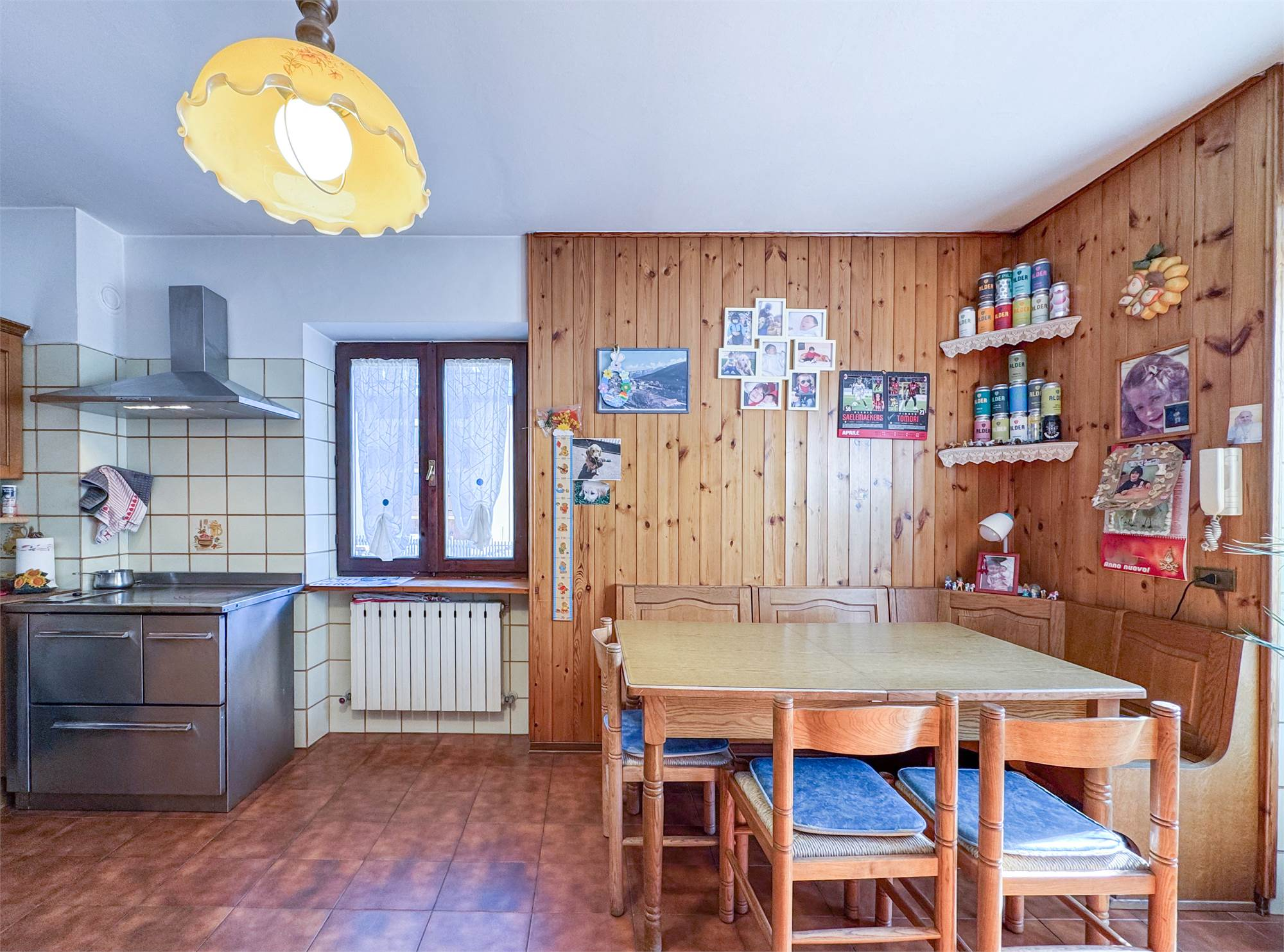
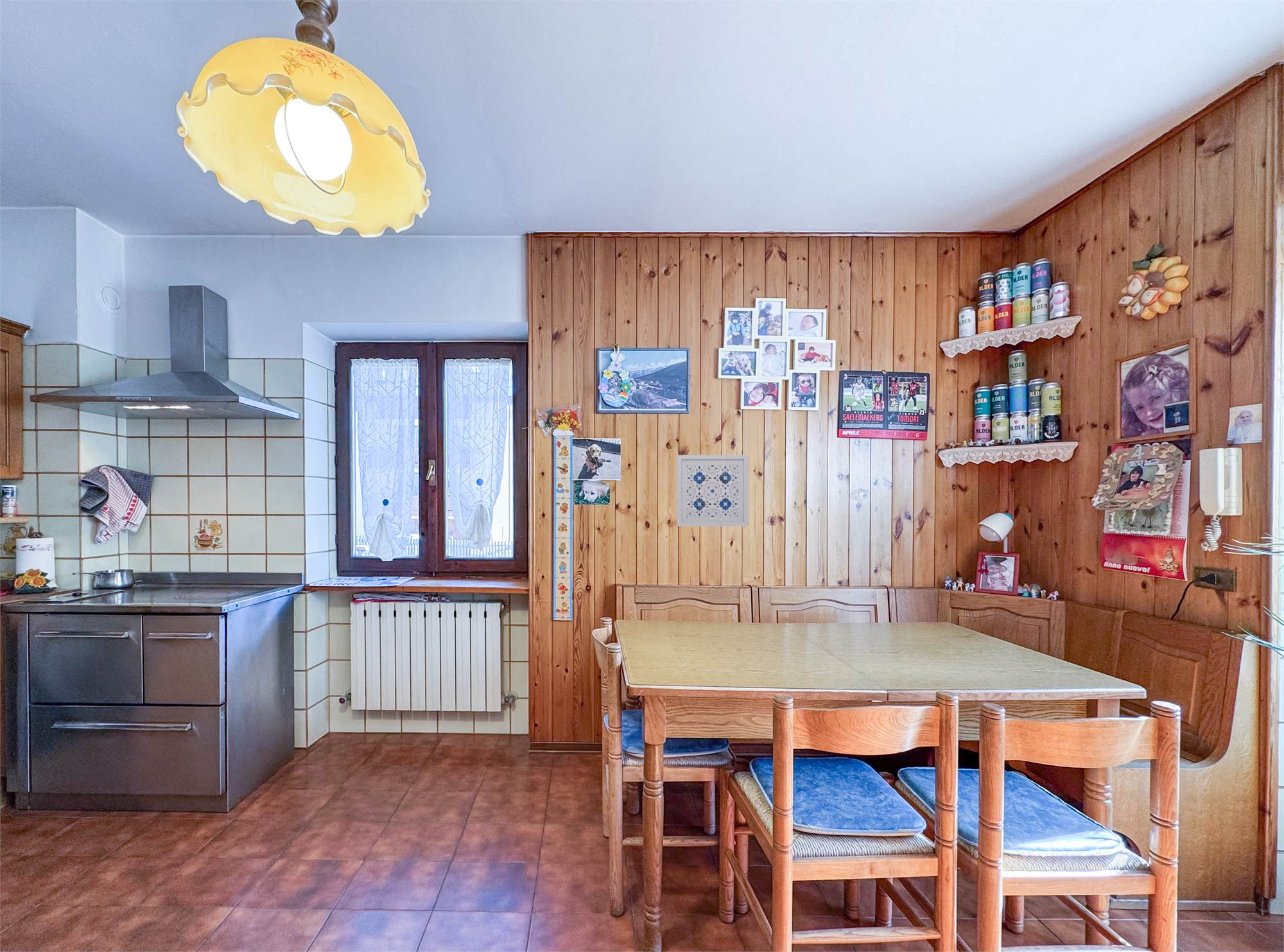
+ wall art (712, 490)
